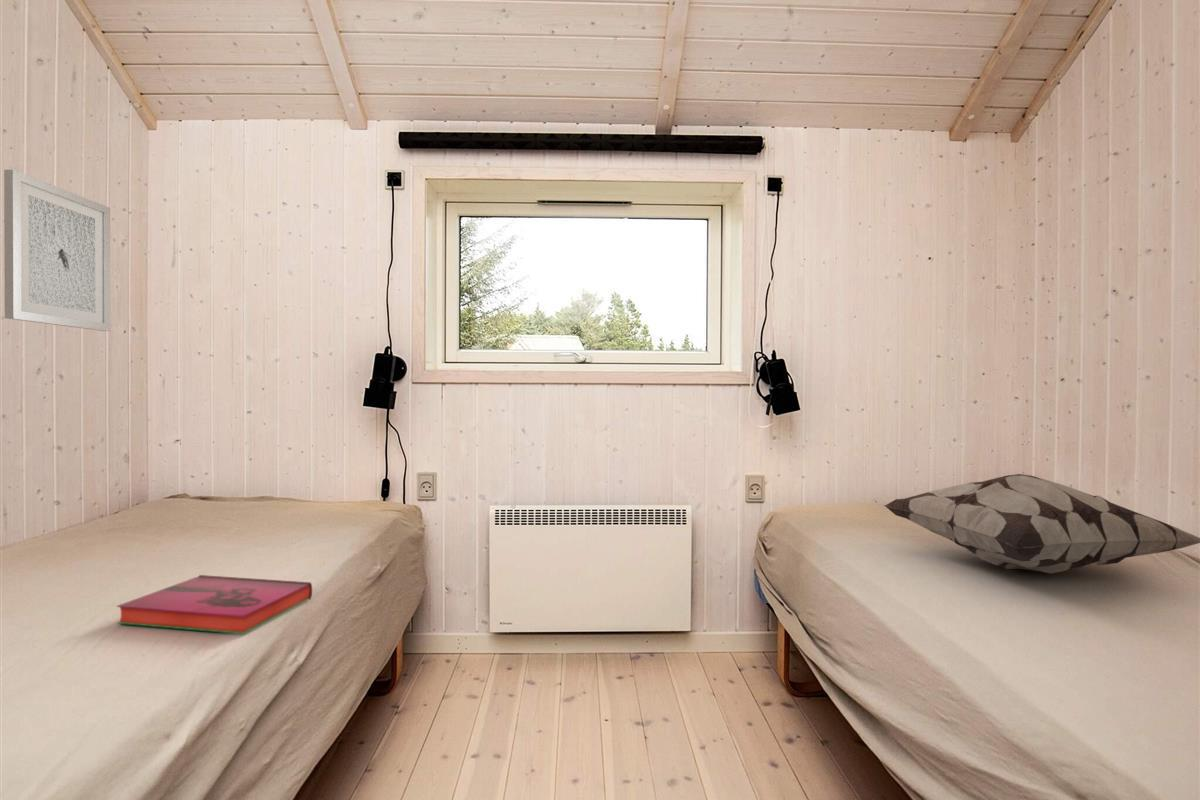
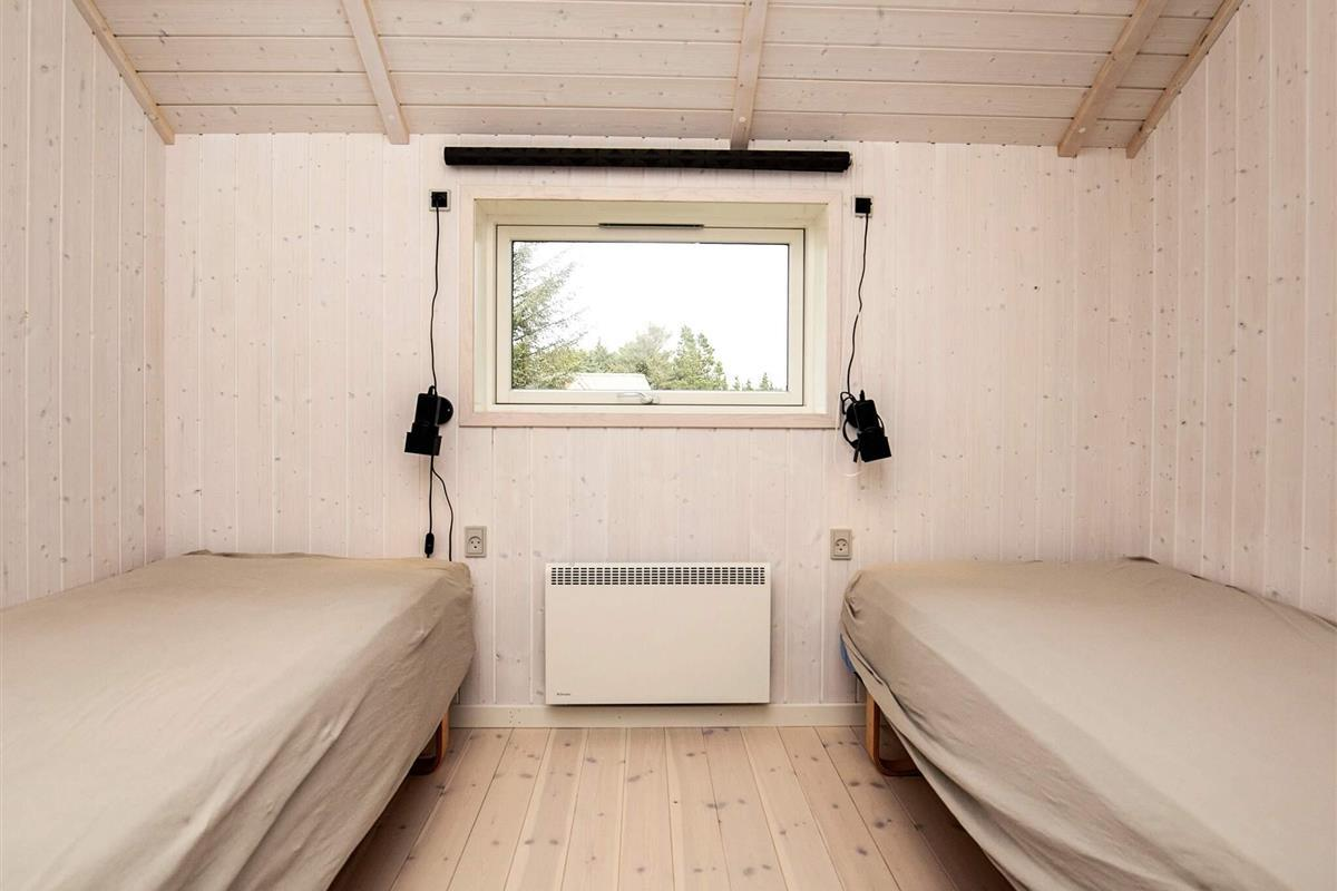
- hardback book (220, 601)
- wall art (62, 257)
- decorative pillow (1024, 520)
